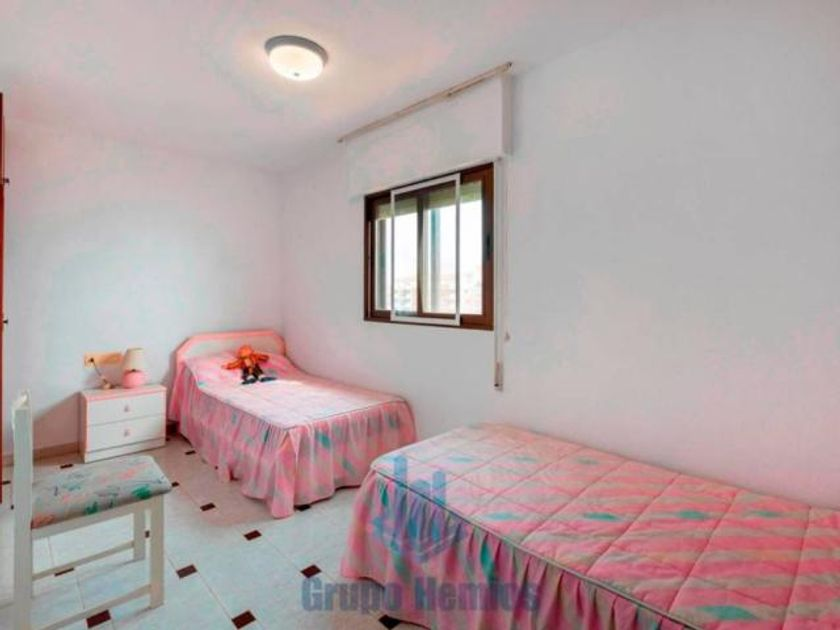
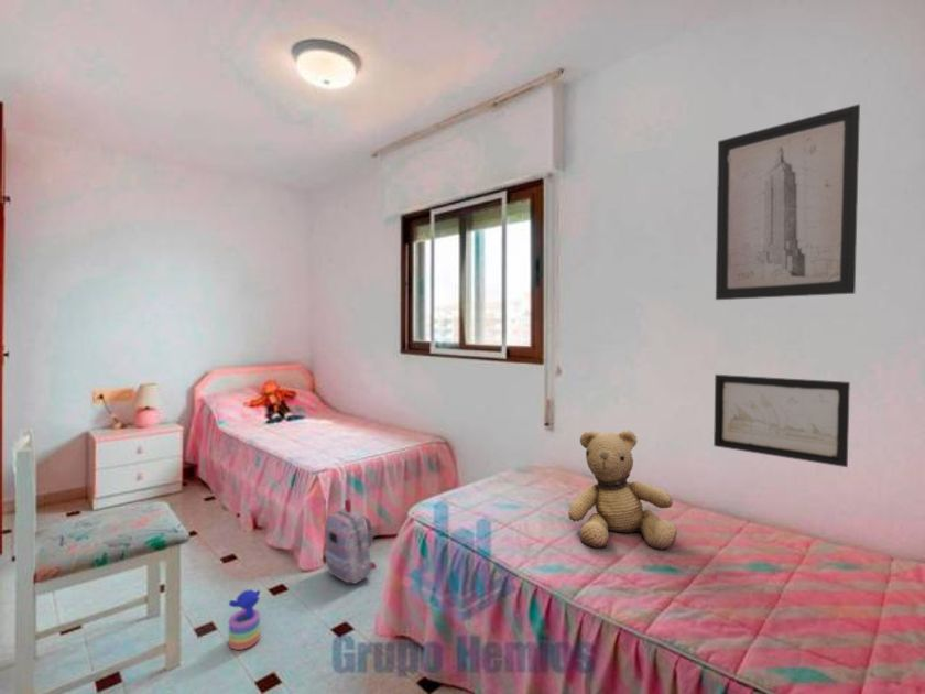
+ teddy bear (619, 482)
+ stacking toy (246, 616)
+ backpack (350, 536)
+ wall art (781, 210)
+ wall art (775, 416)
